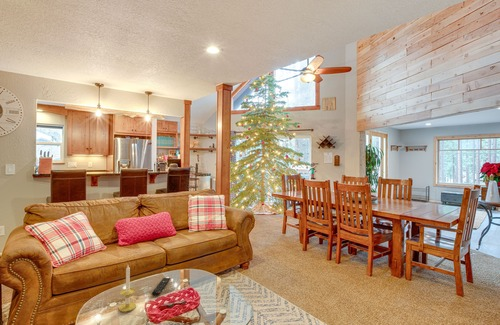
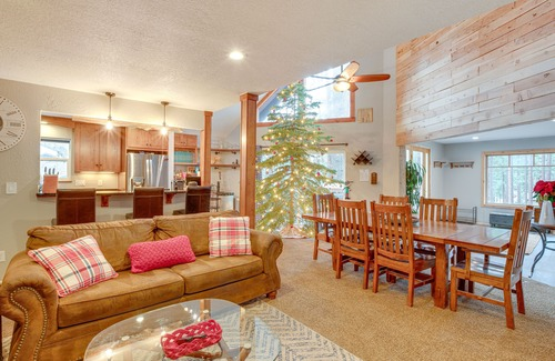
- remote control (161, 286)
- candle (127, 285)
